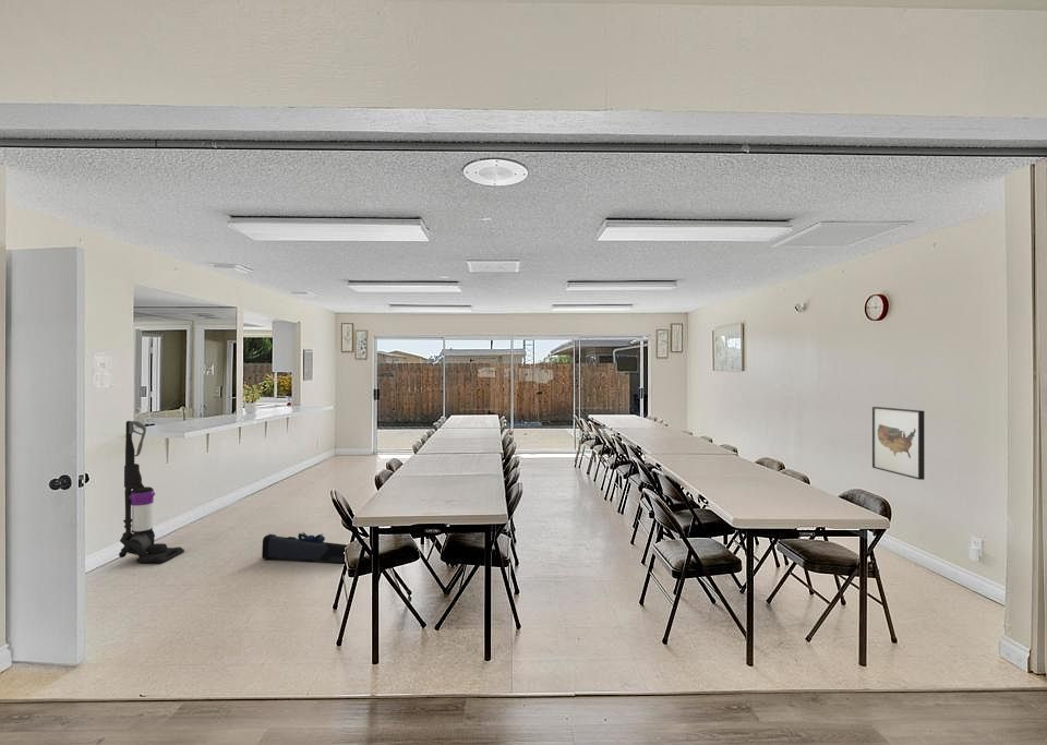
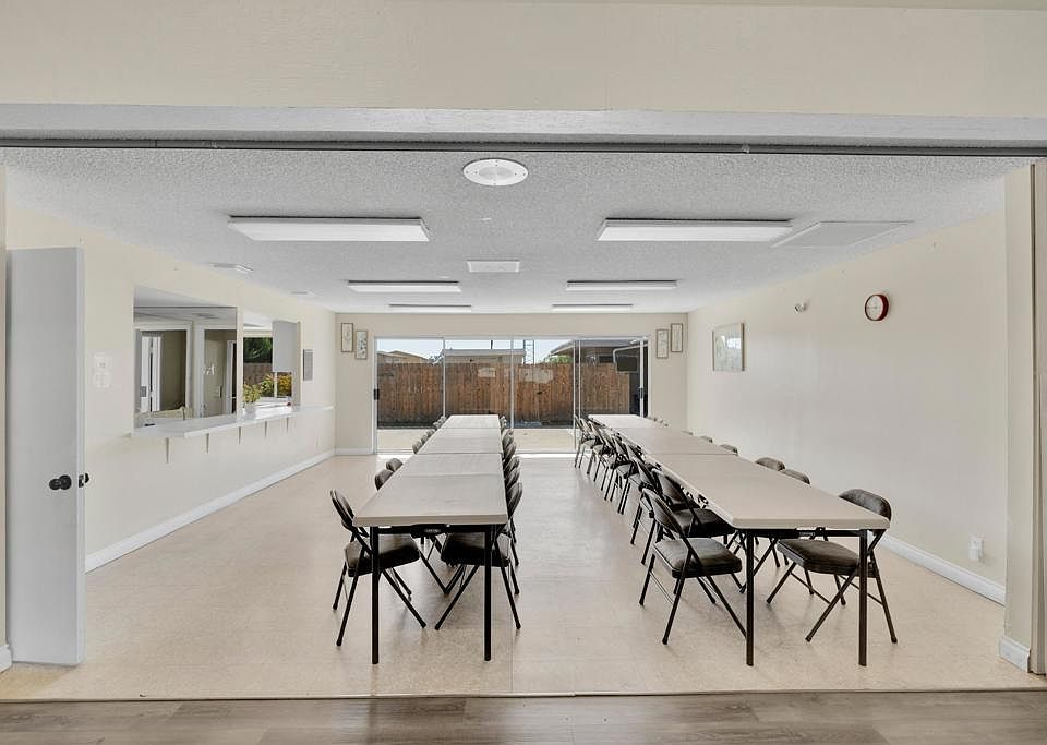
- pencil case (308, 545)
- wall art (896, 441)
- vacuum cleaner (146, 489)
